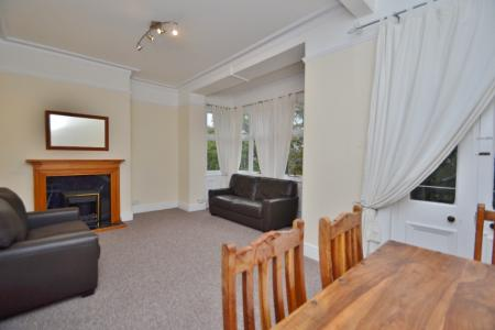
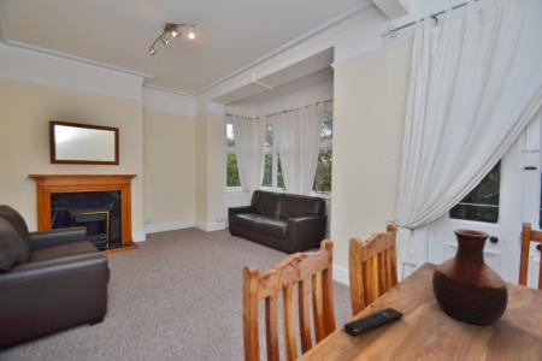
+ remote control (373, 320)
+ vase (467, 272)
